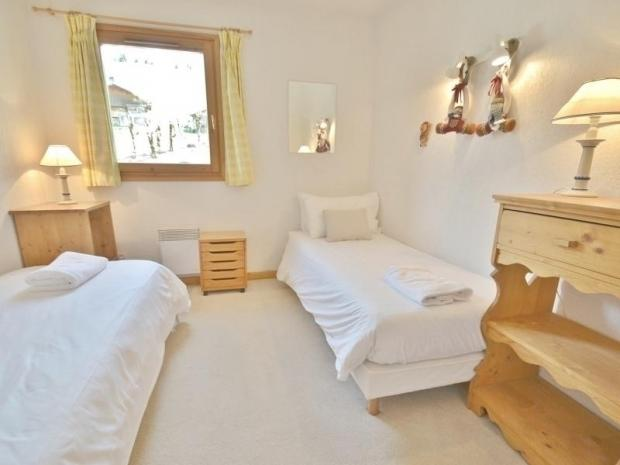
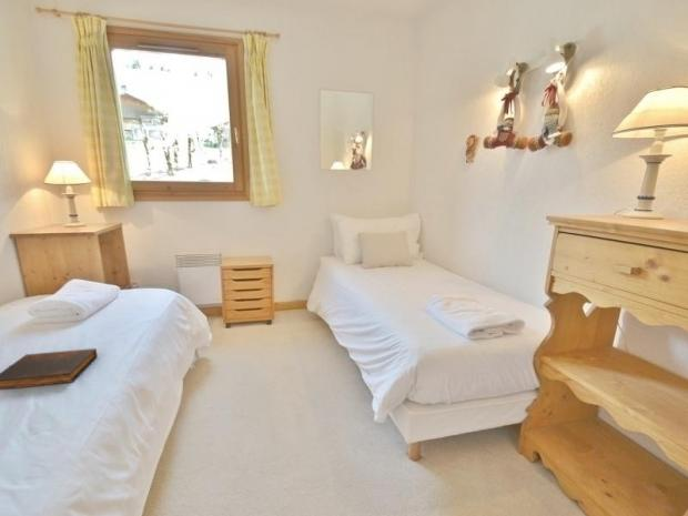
+ book (48, 367)
